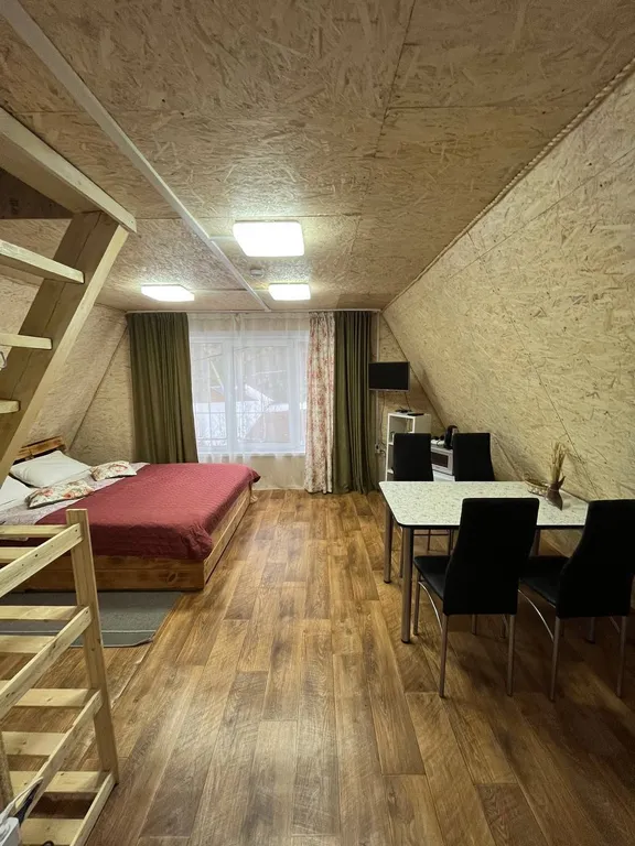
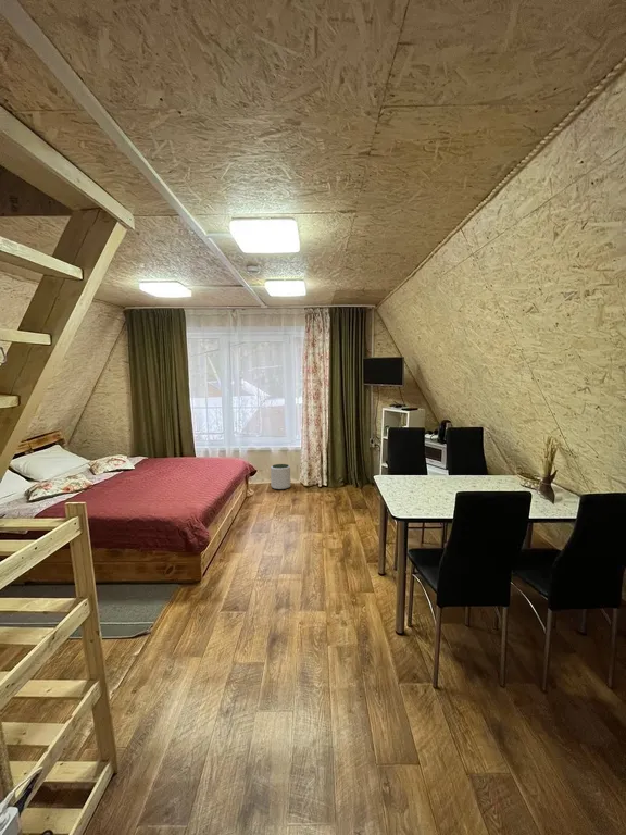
+ plant pot (280, 476)
